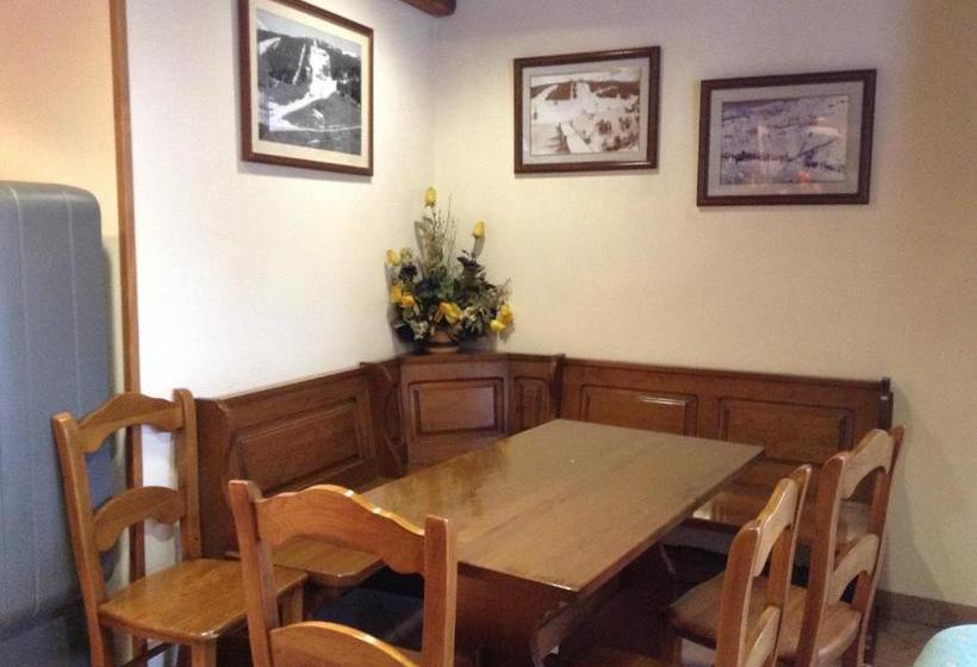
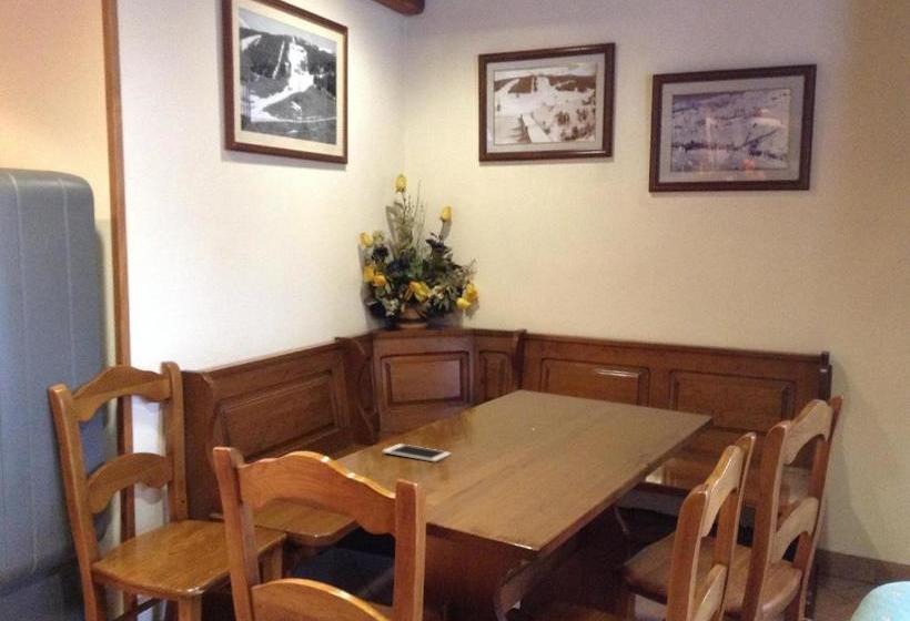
+ cell phone (416, 452)
